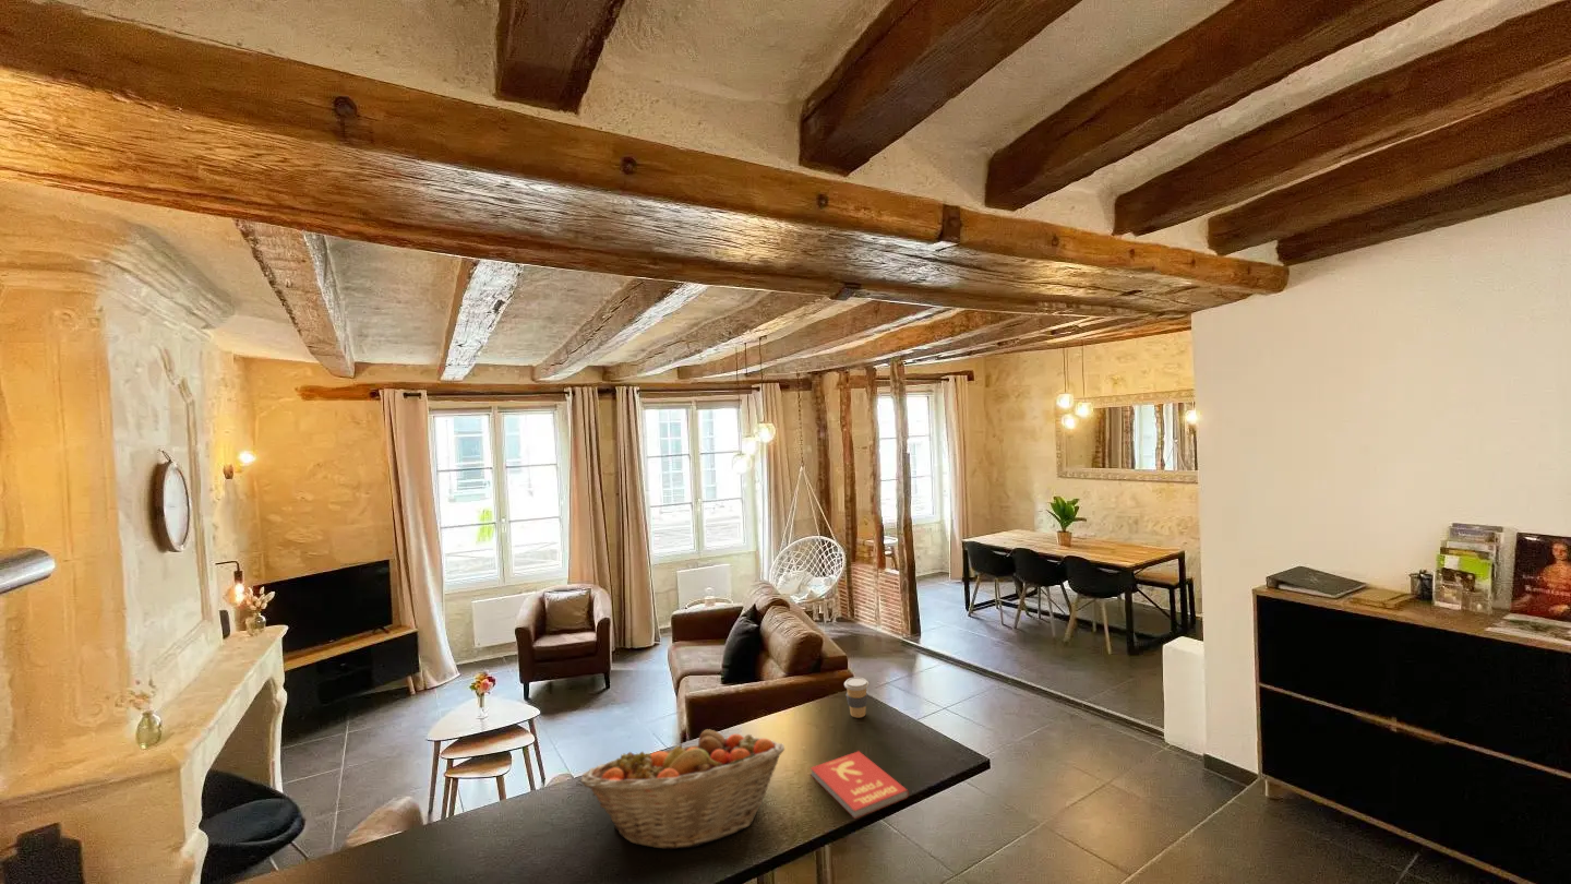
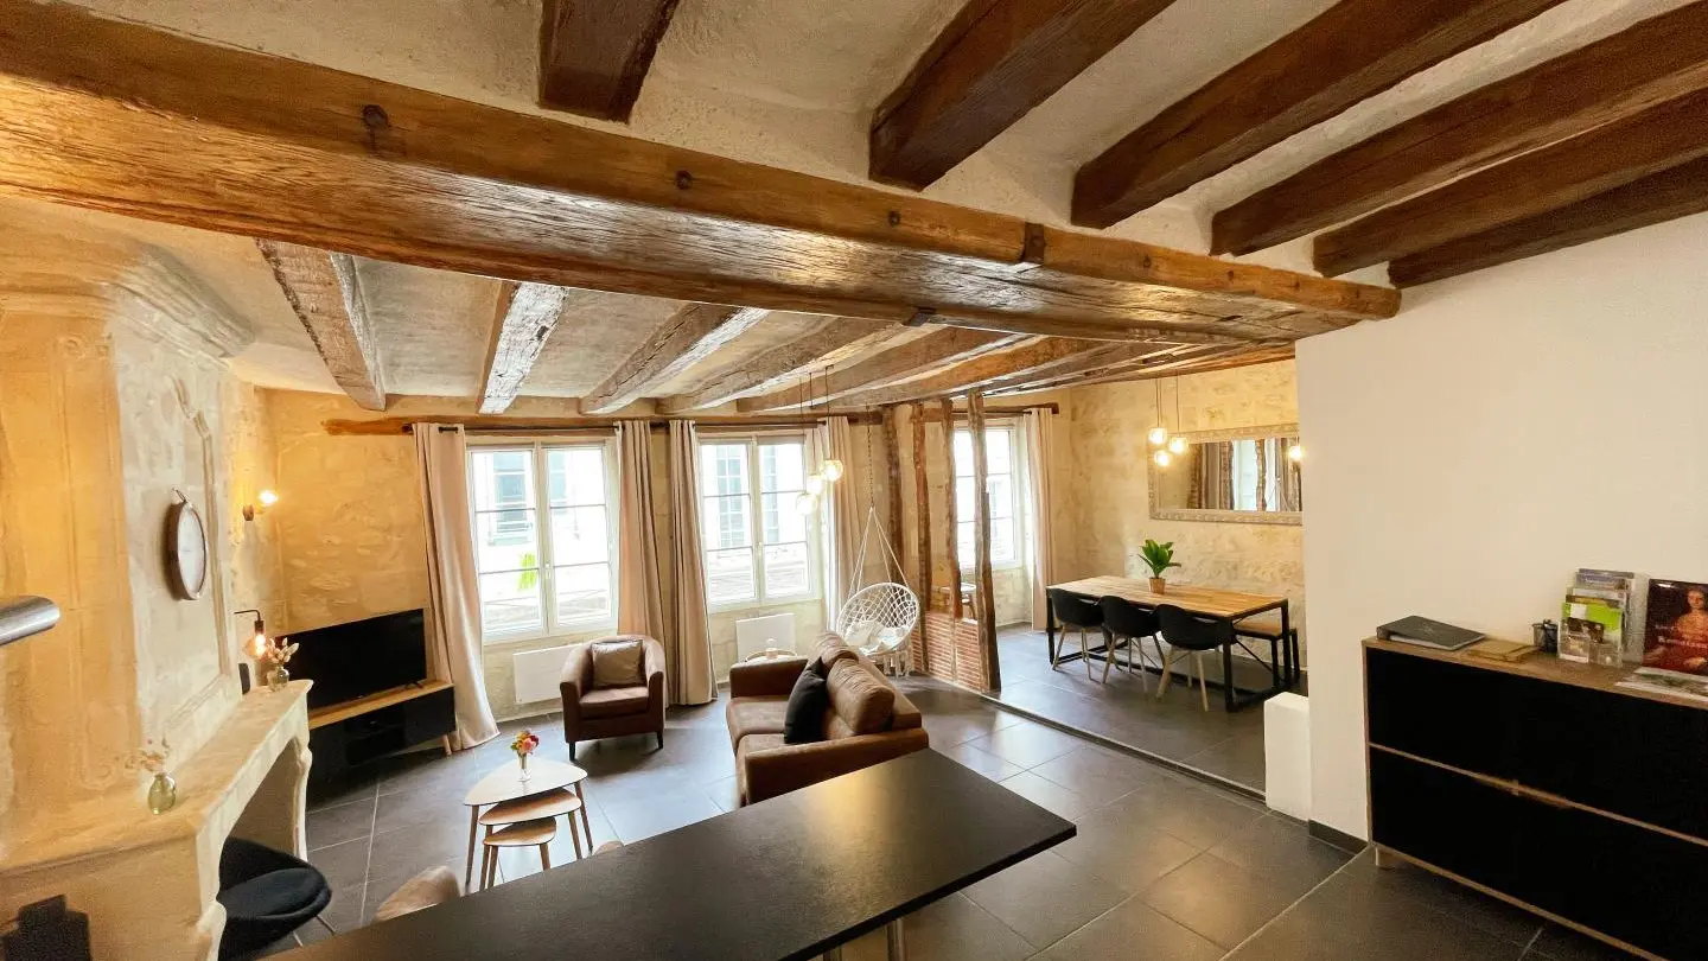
- book (858, 781)
- coffee cup (856, 697)
- fruit basket (686, 776)
